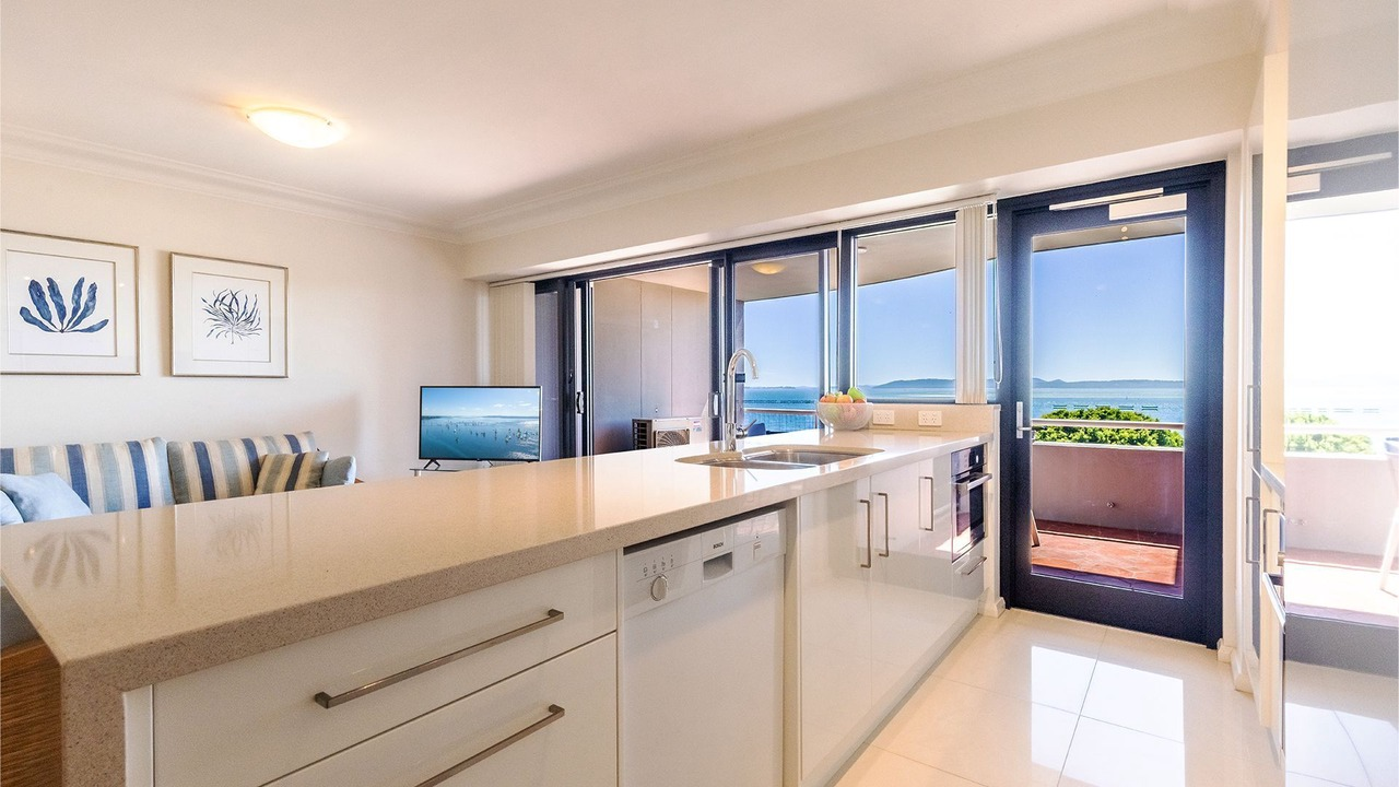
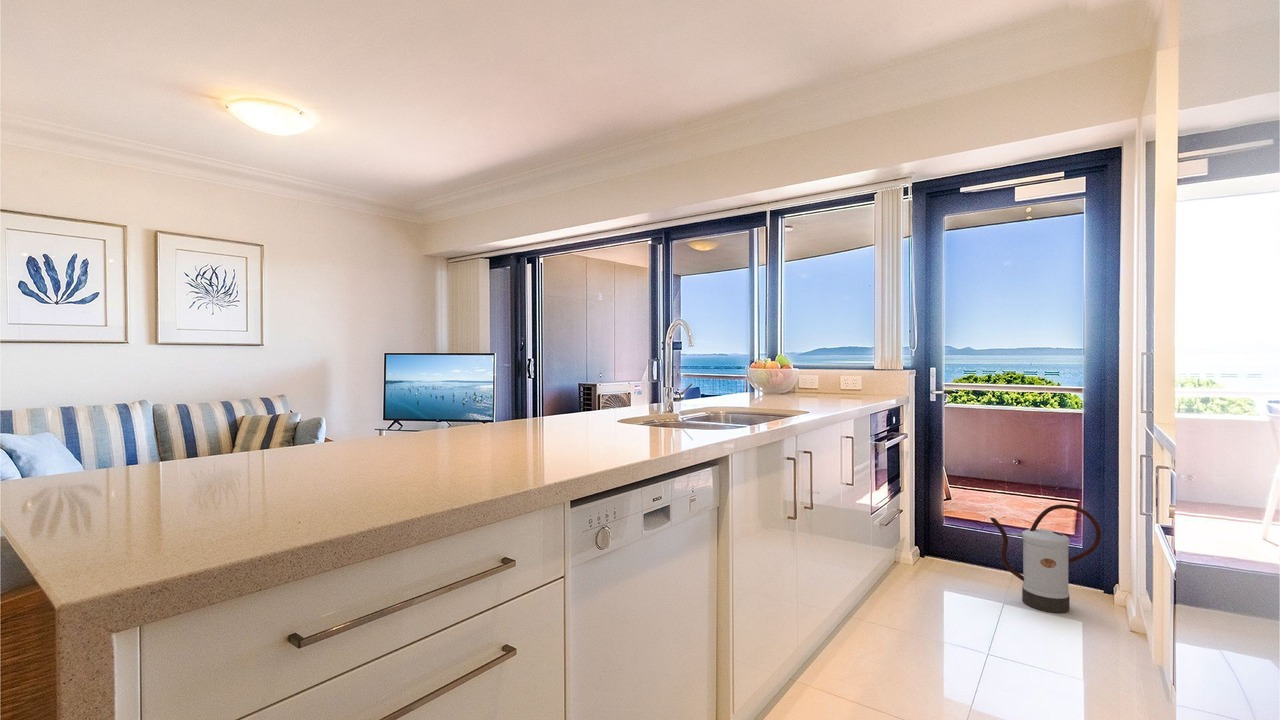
+ watering can (1043, 553)
